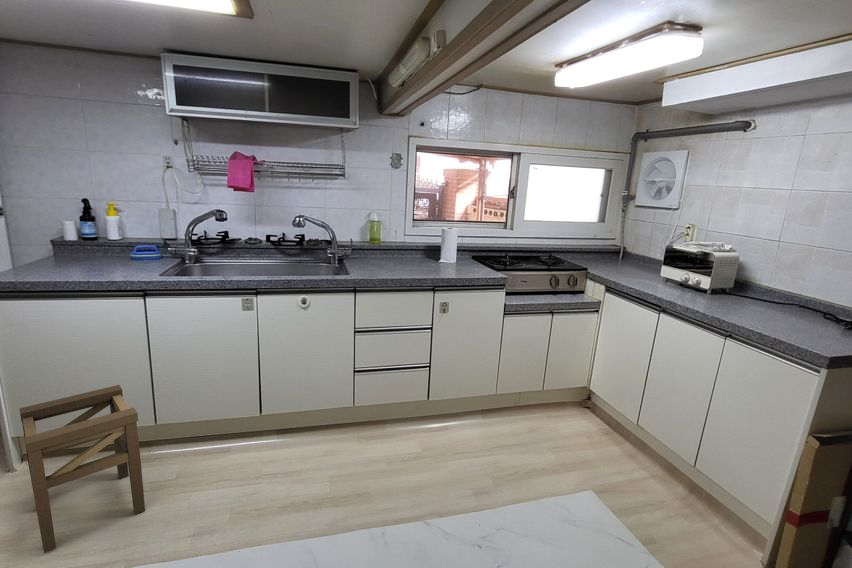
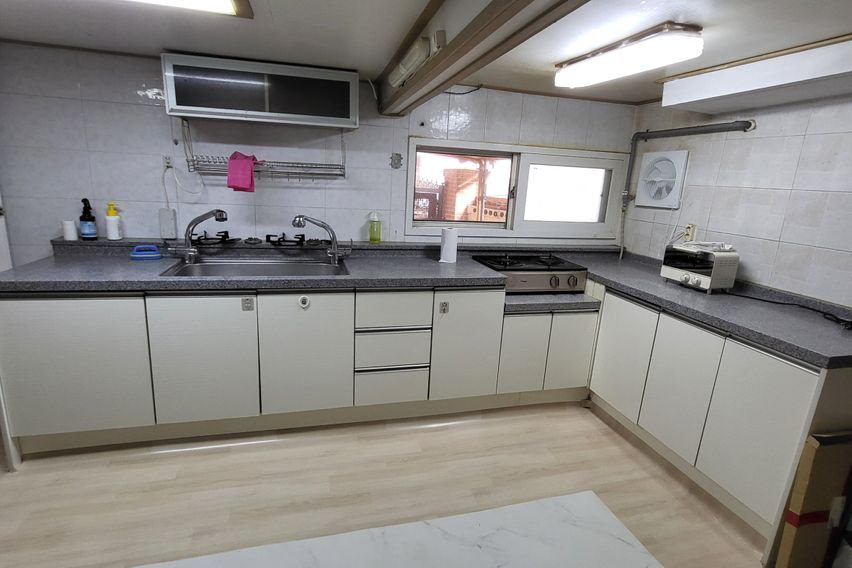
- stool (85, 460)
